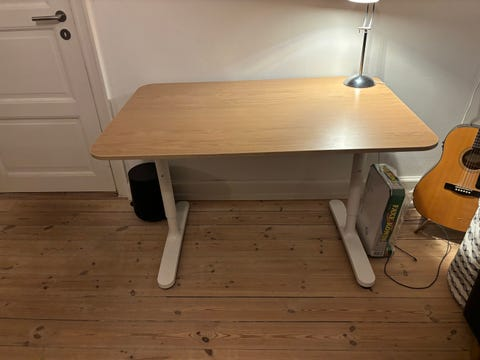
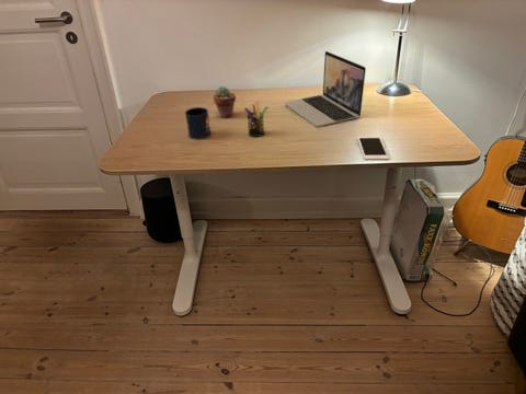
+ laptop (323, 86)
+ cell phone (371, 147)
+ pen holder (256, 118)
+ mug (198, 120)
+ potted succulent (225, 101)
